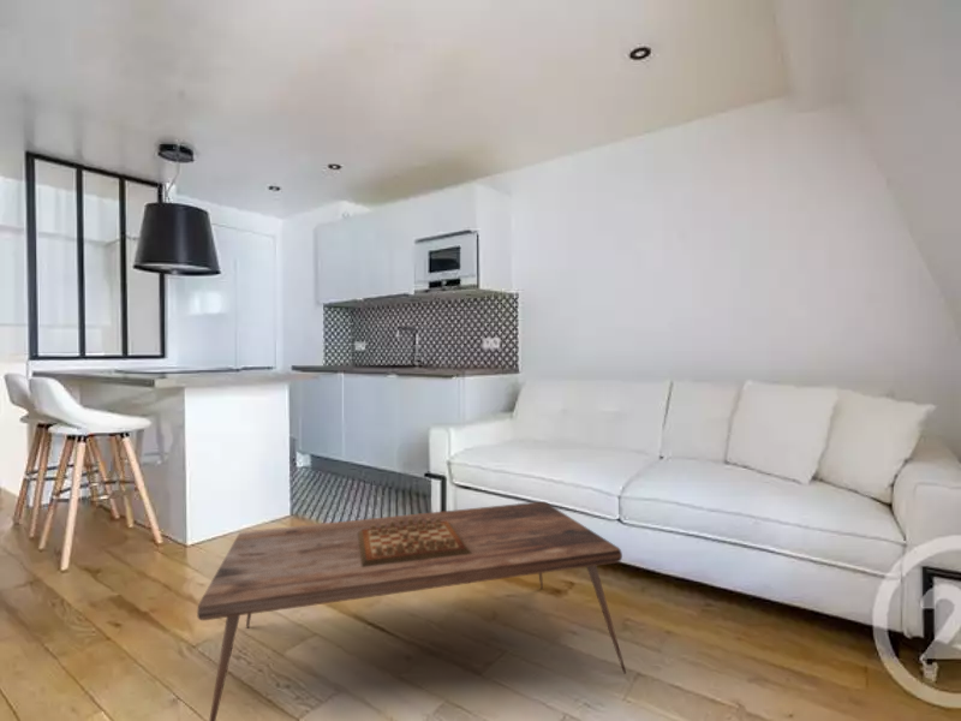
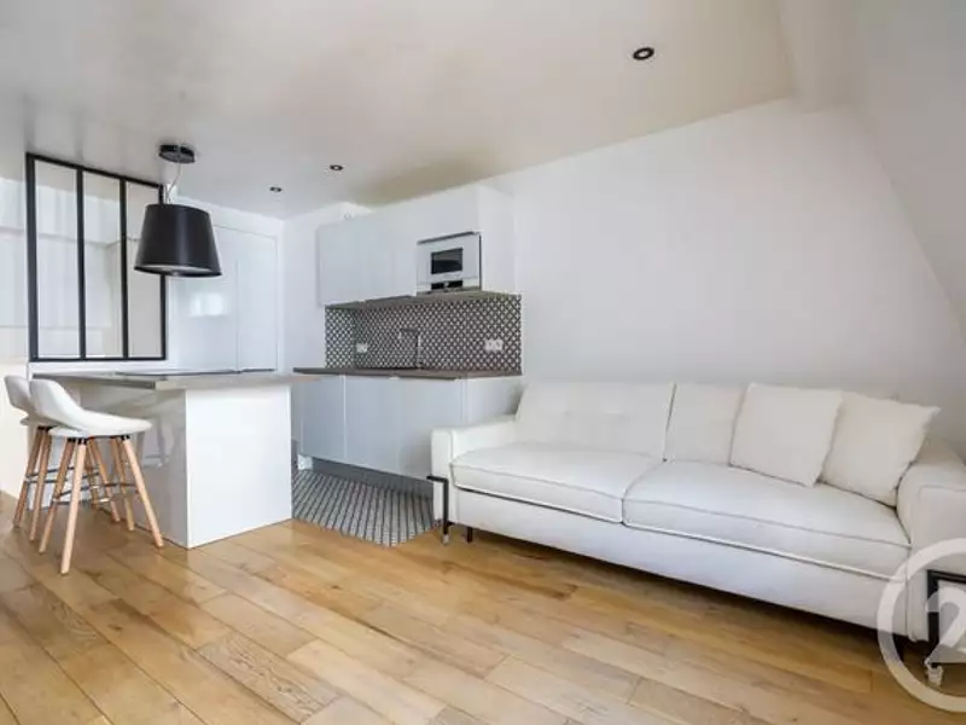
- coffee table (417, 588)
